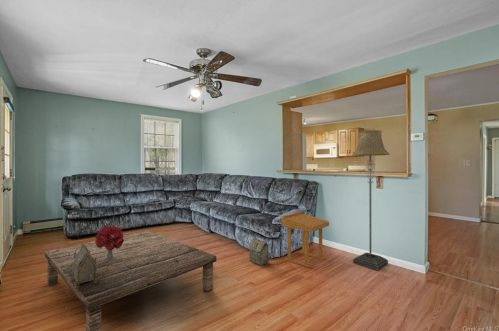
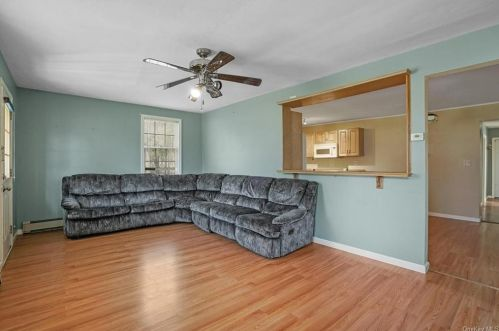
- bouquet (110, 241)
- coffee table (128, 269)
- side table (305, 237)
- bag (258, 250)
- decorative box (84, 262)
- floor lamp (370, 197)
